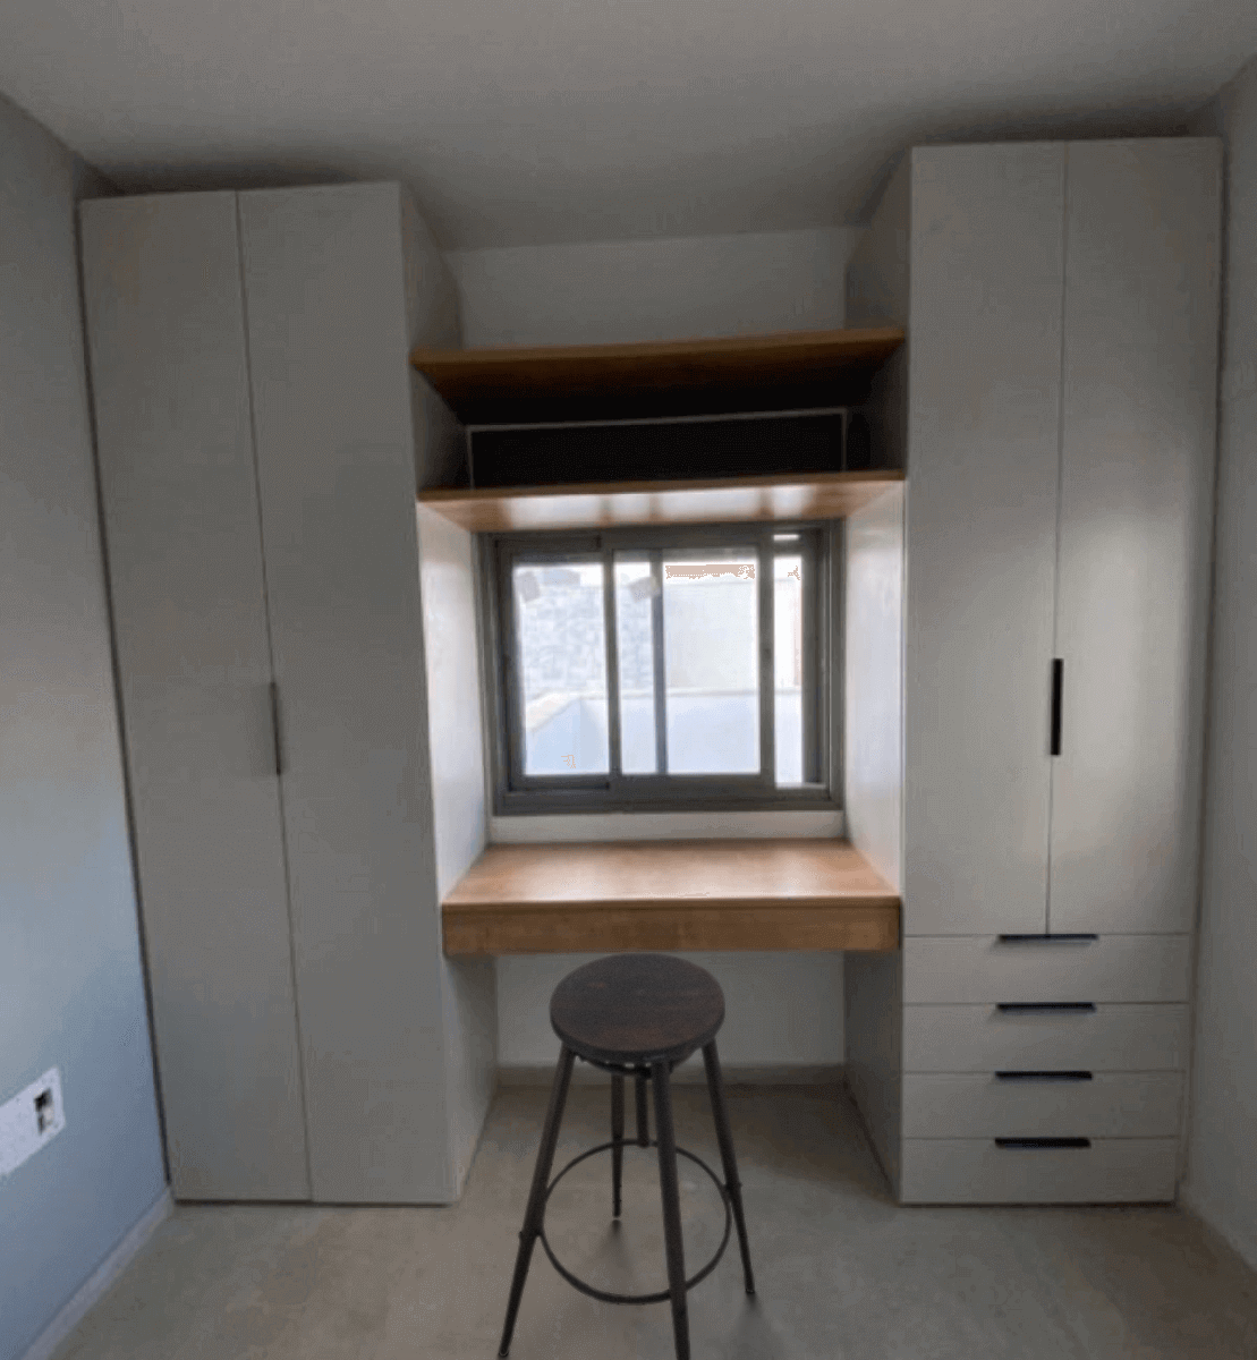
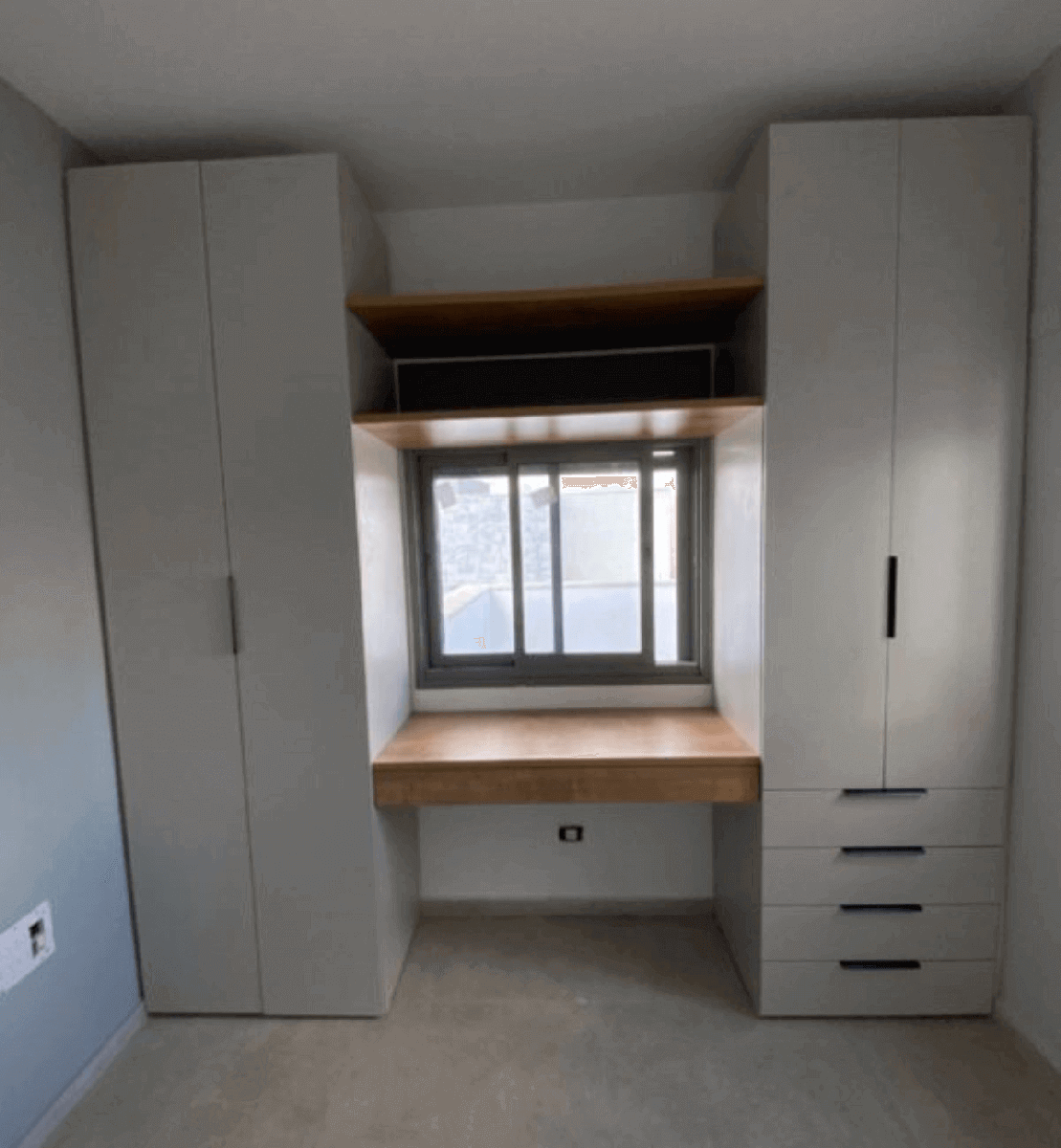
- stool (622, 1154)
